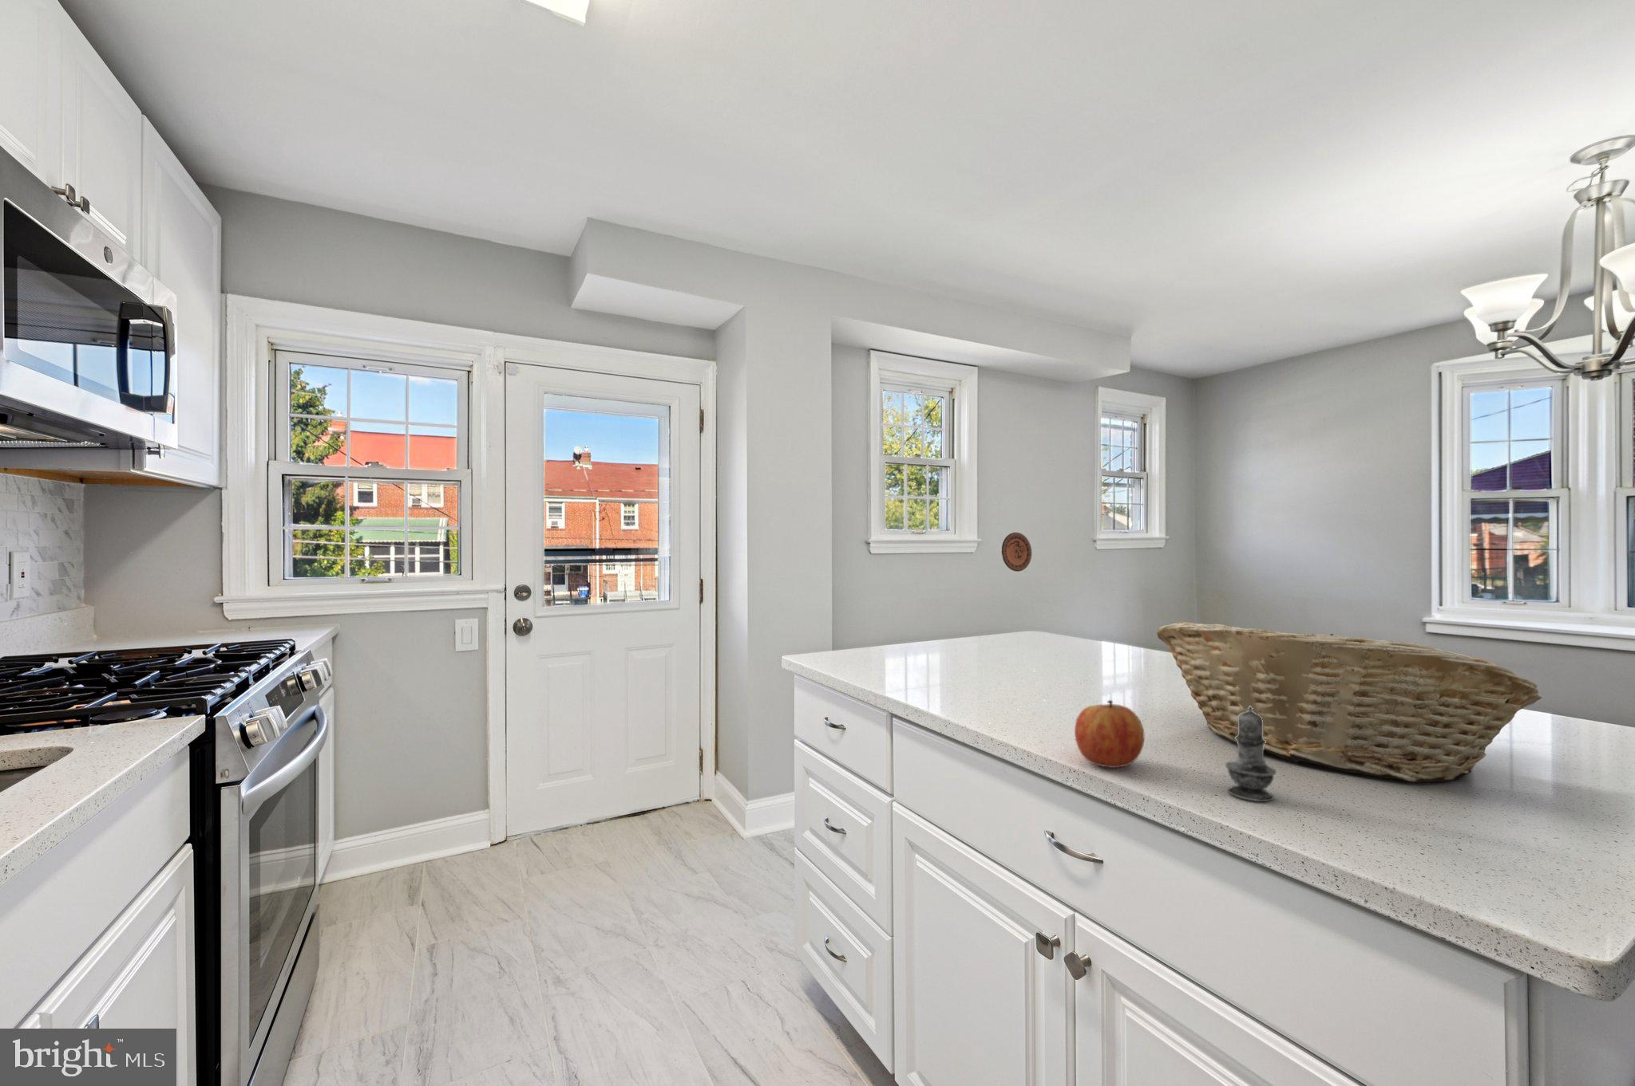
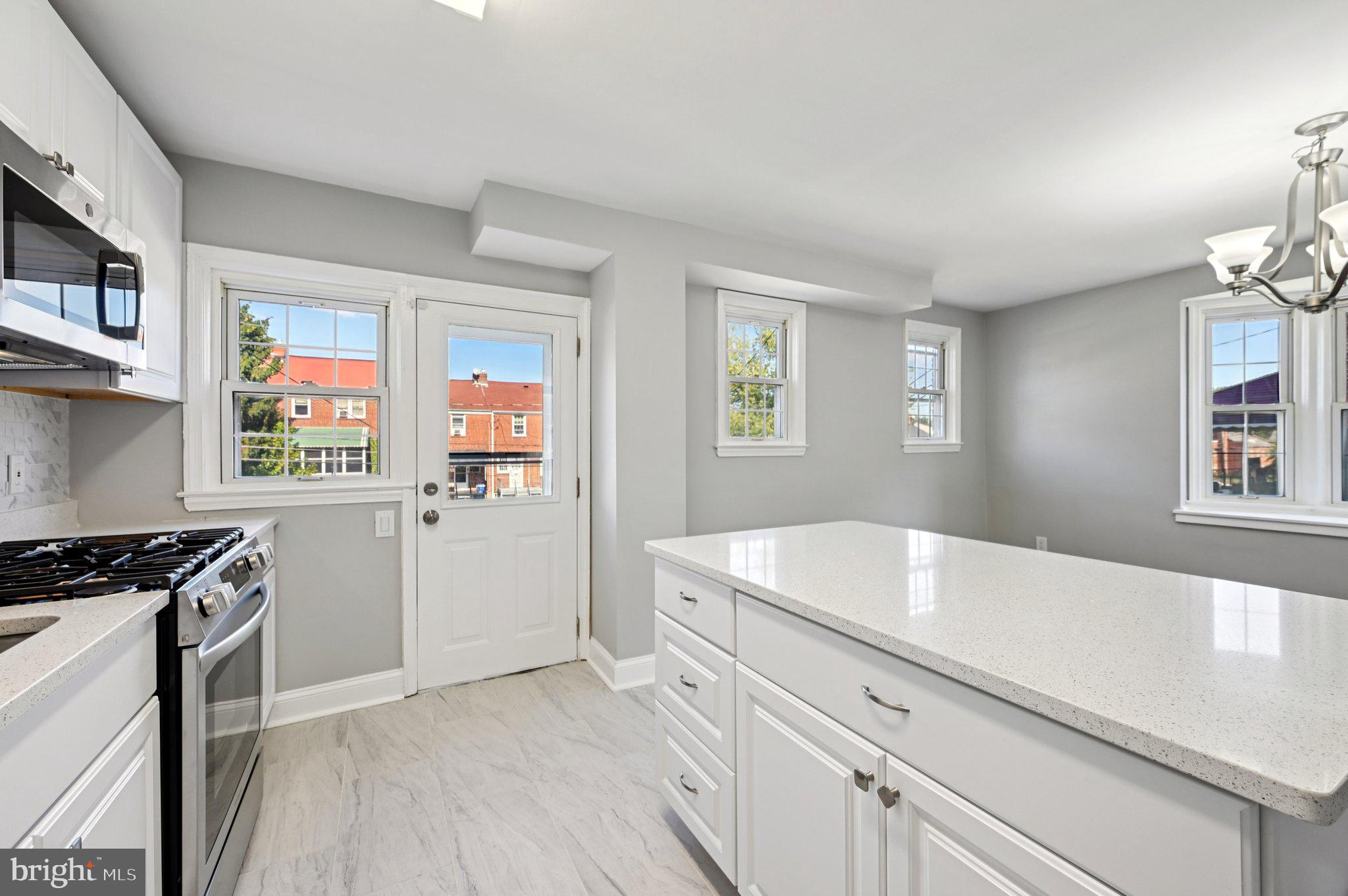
- apple (1109, 731)
- fruit basket (1320, 685)
- salt shaker (1251, 749)
- decorative plate (1015, 551)
